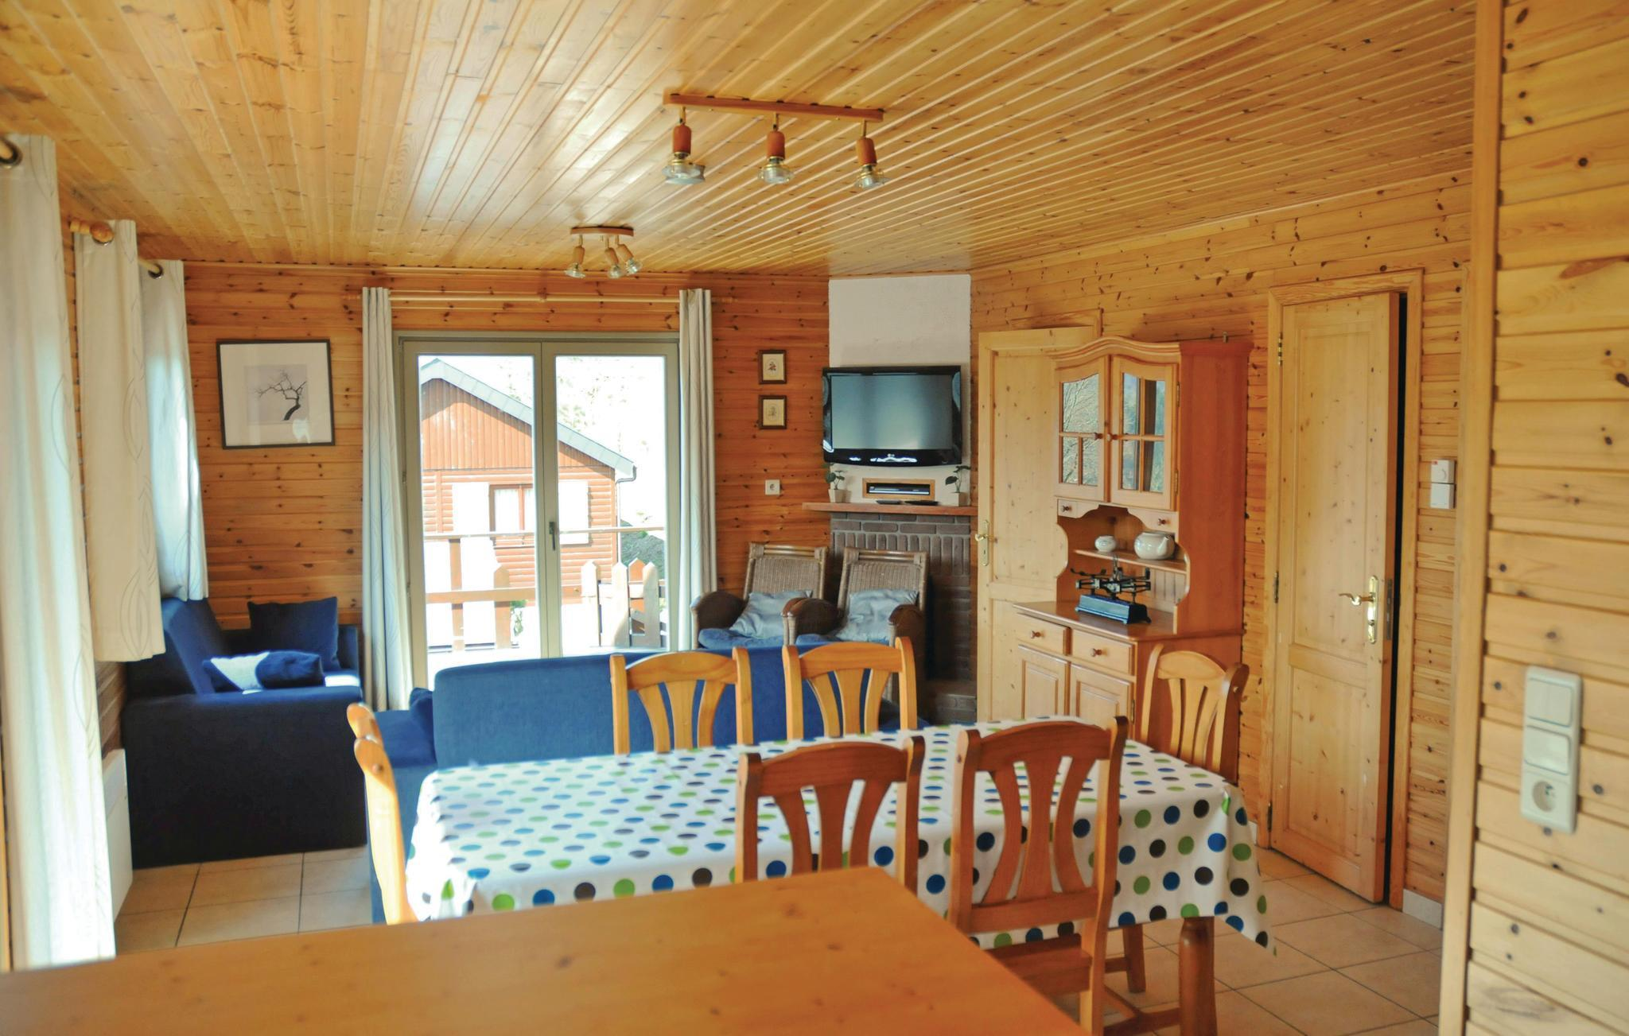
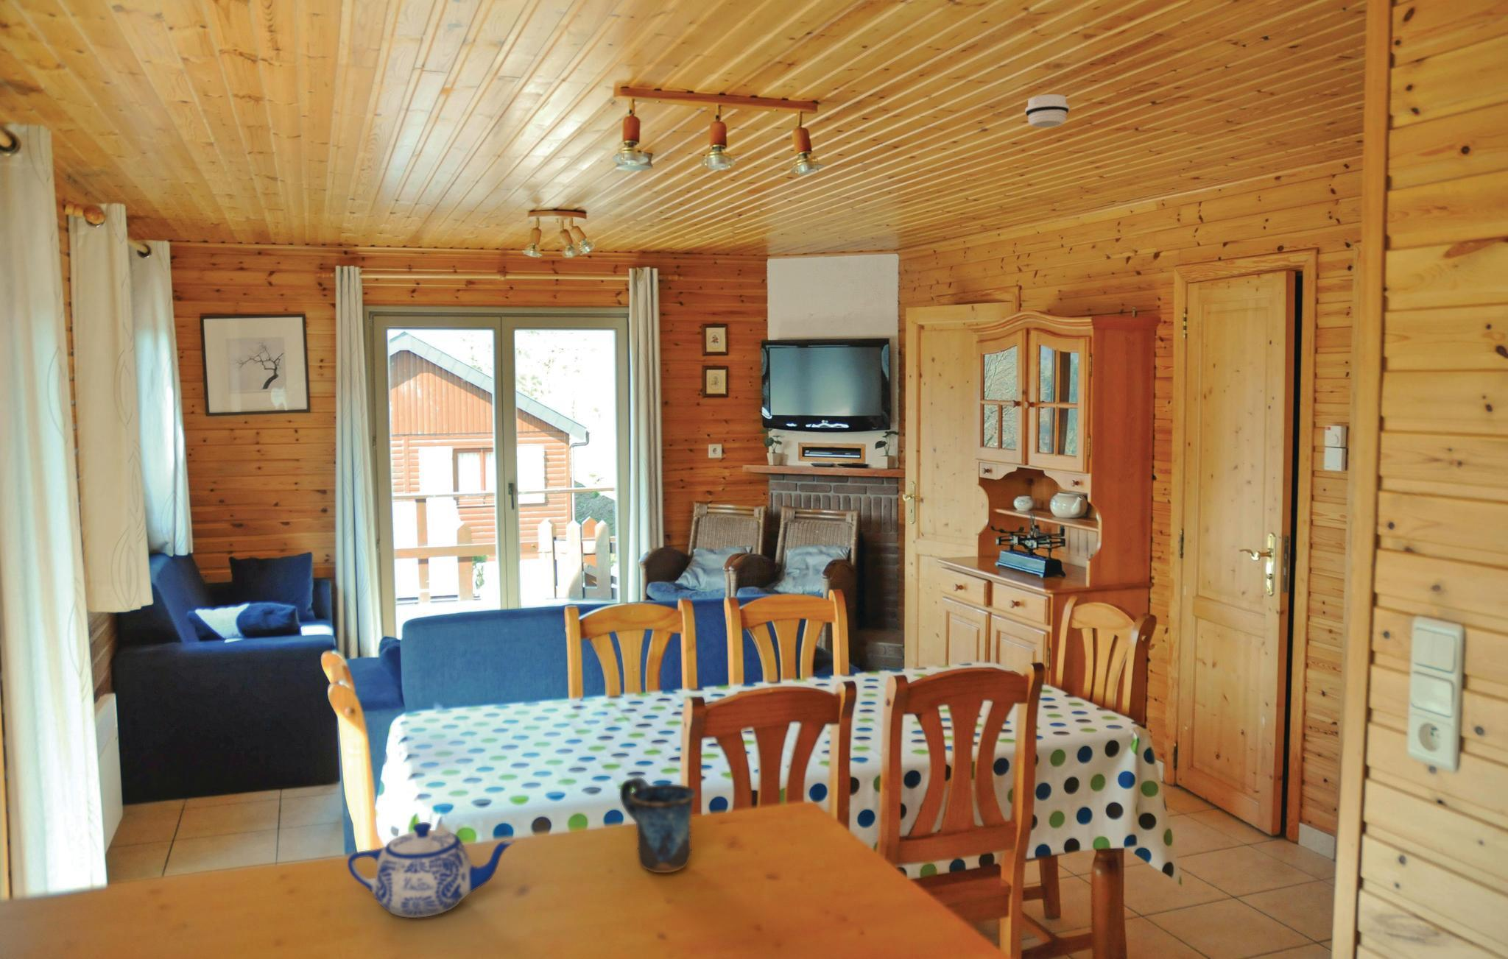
+ mug (659, 822)
+ teapot (432, 863)
+ smoke detector (1047, 111)
